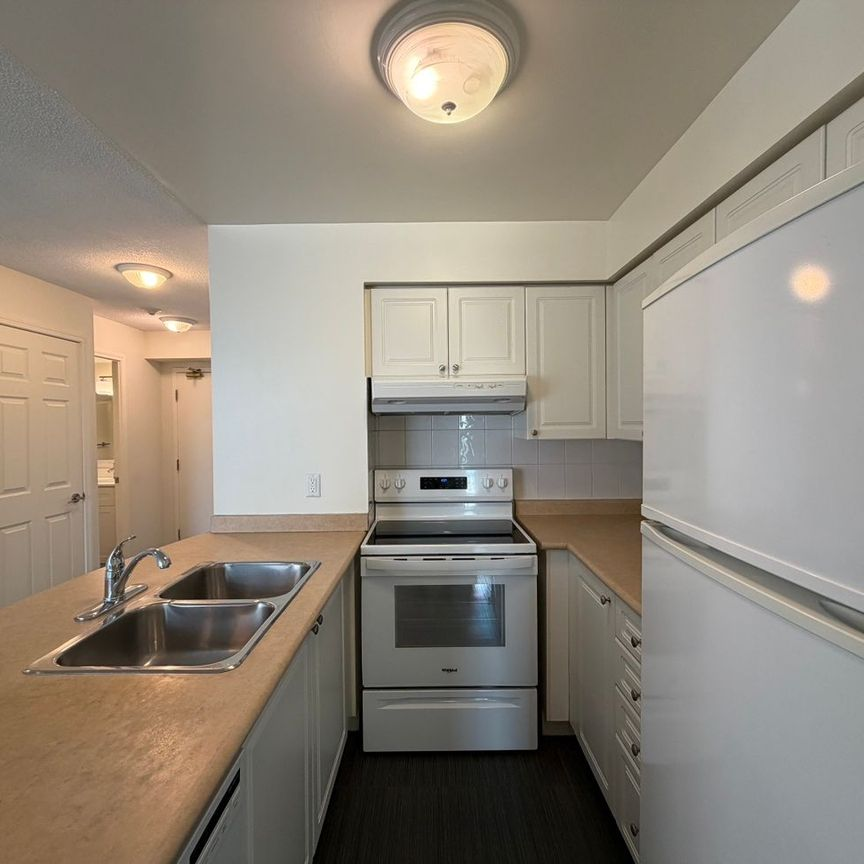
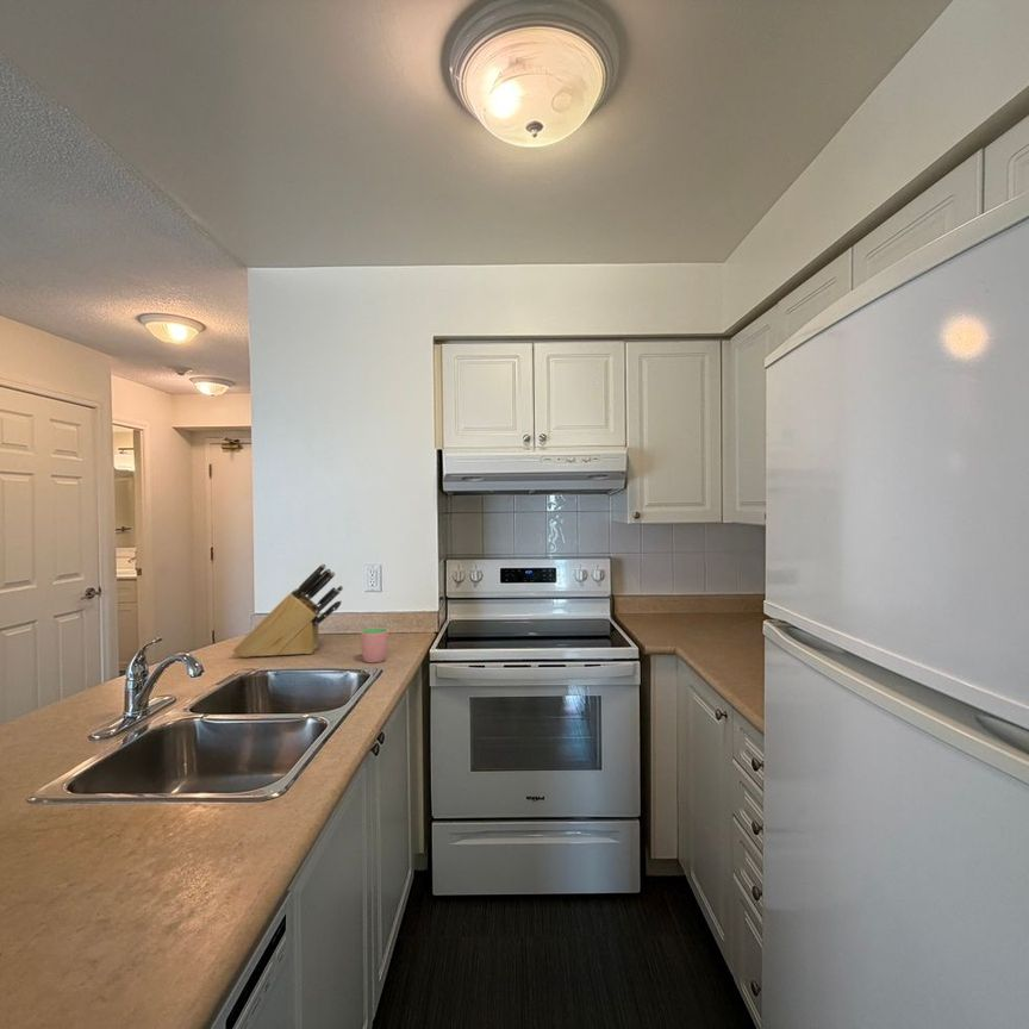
+ knife block (291, 609)
+ cup (374, 643)
